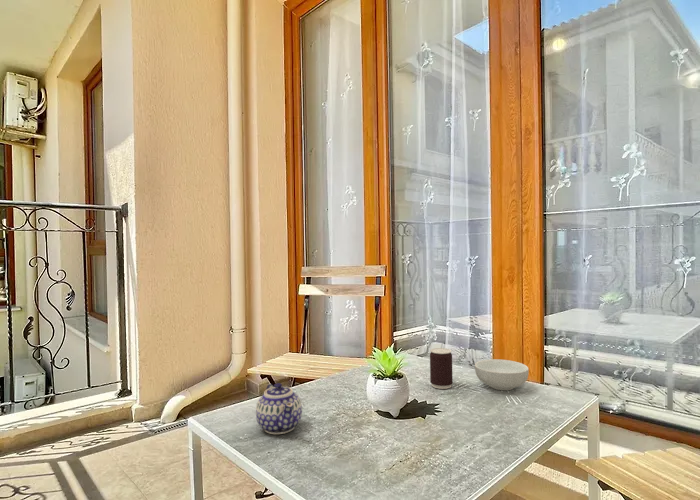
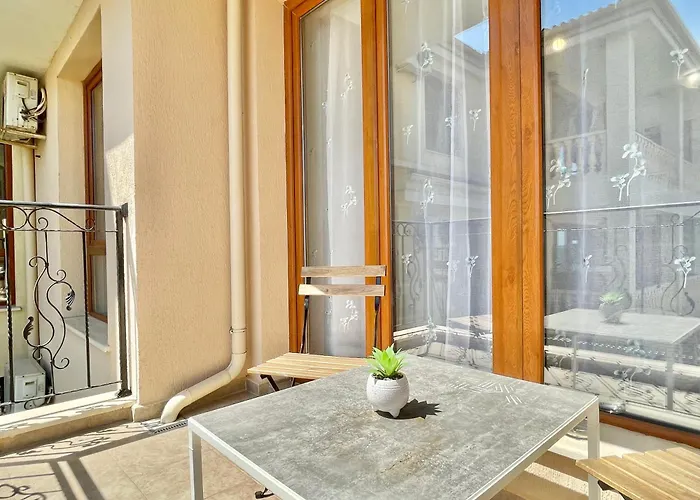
- cereal bowl (501, 375)
- beverage can (441, 368)
- teapot (279, 405)
